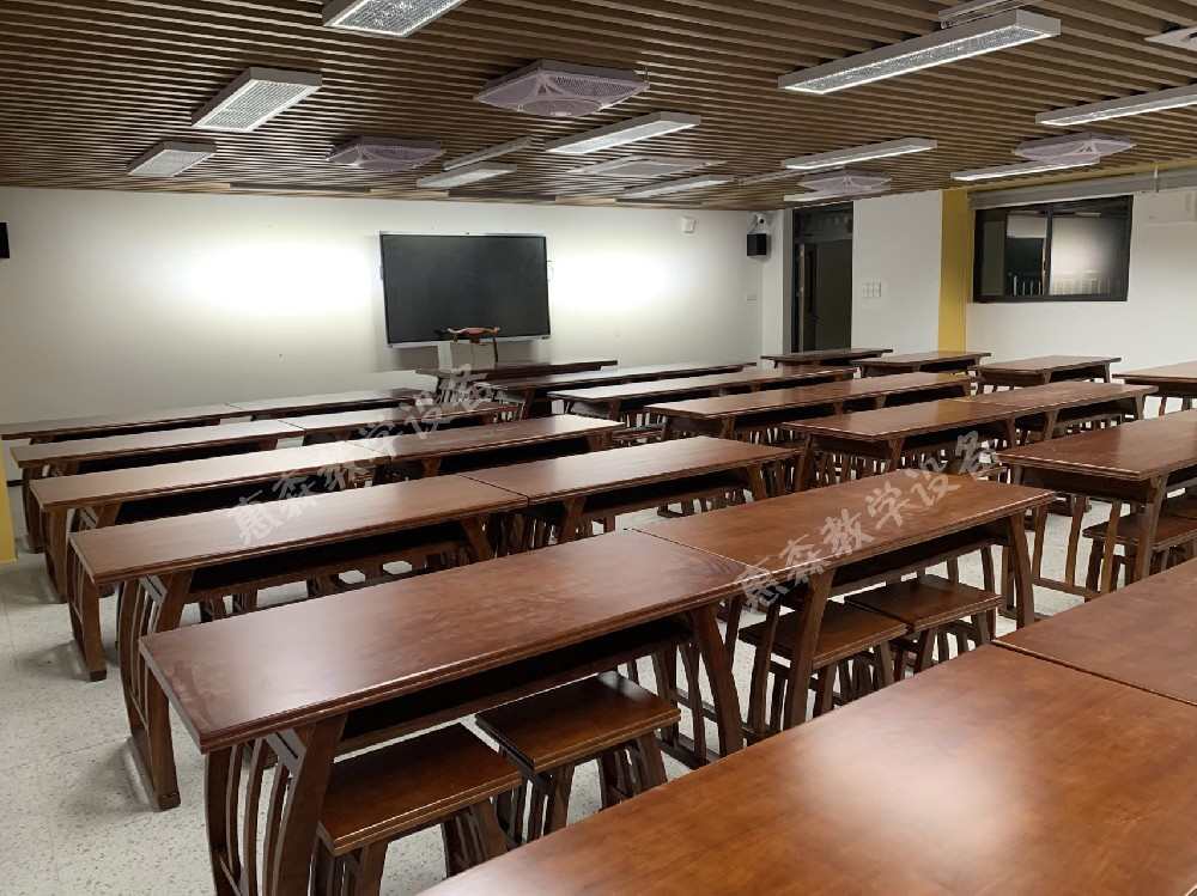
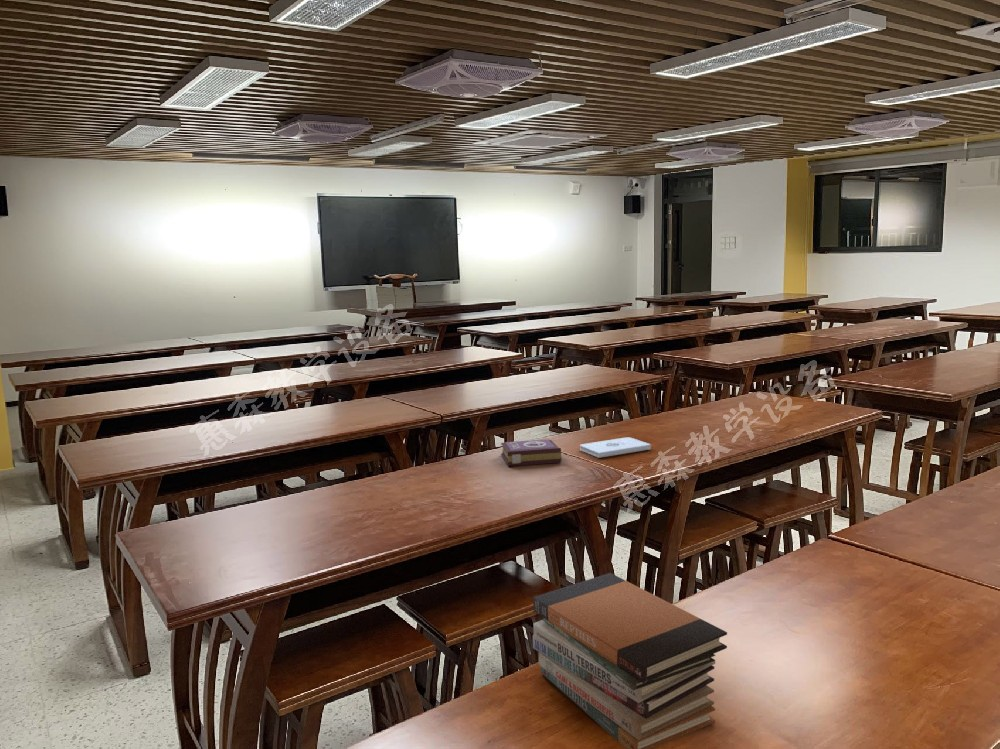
+ book stack (622, 654)
+ book (530, 451)
+ notepad (614, 446)
